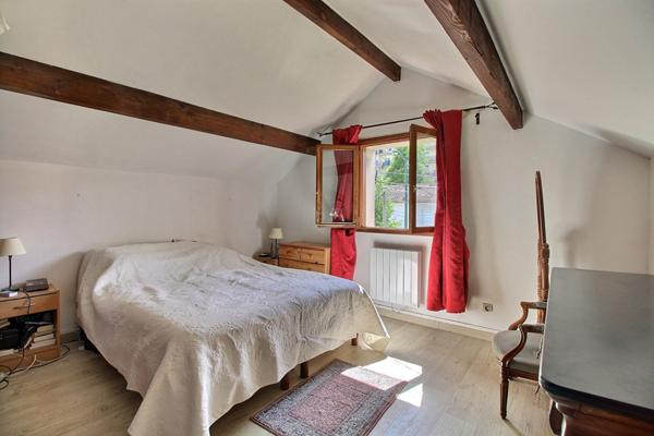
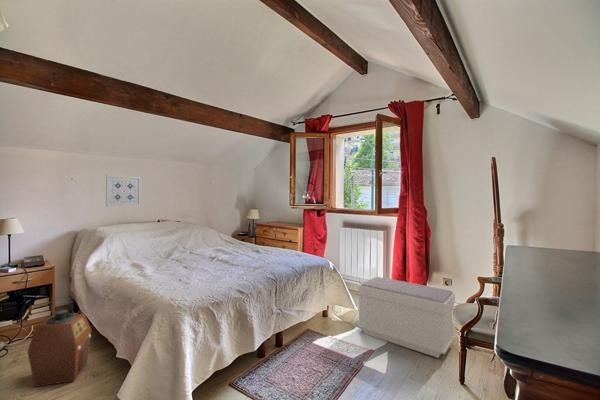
+ bench (404, 311)
+ wall art (124, 191)
+ speaker (62, 342)
